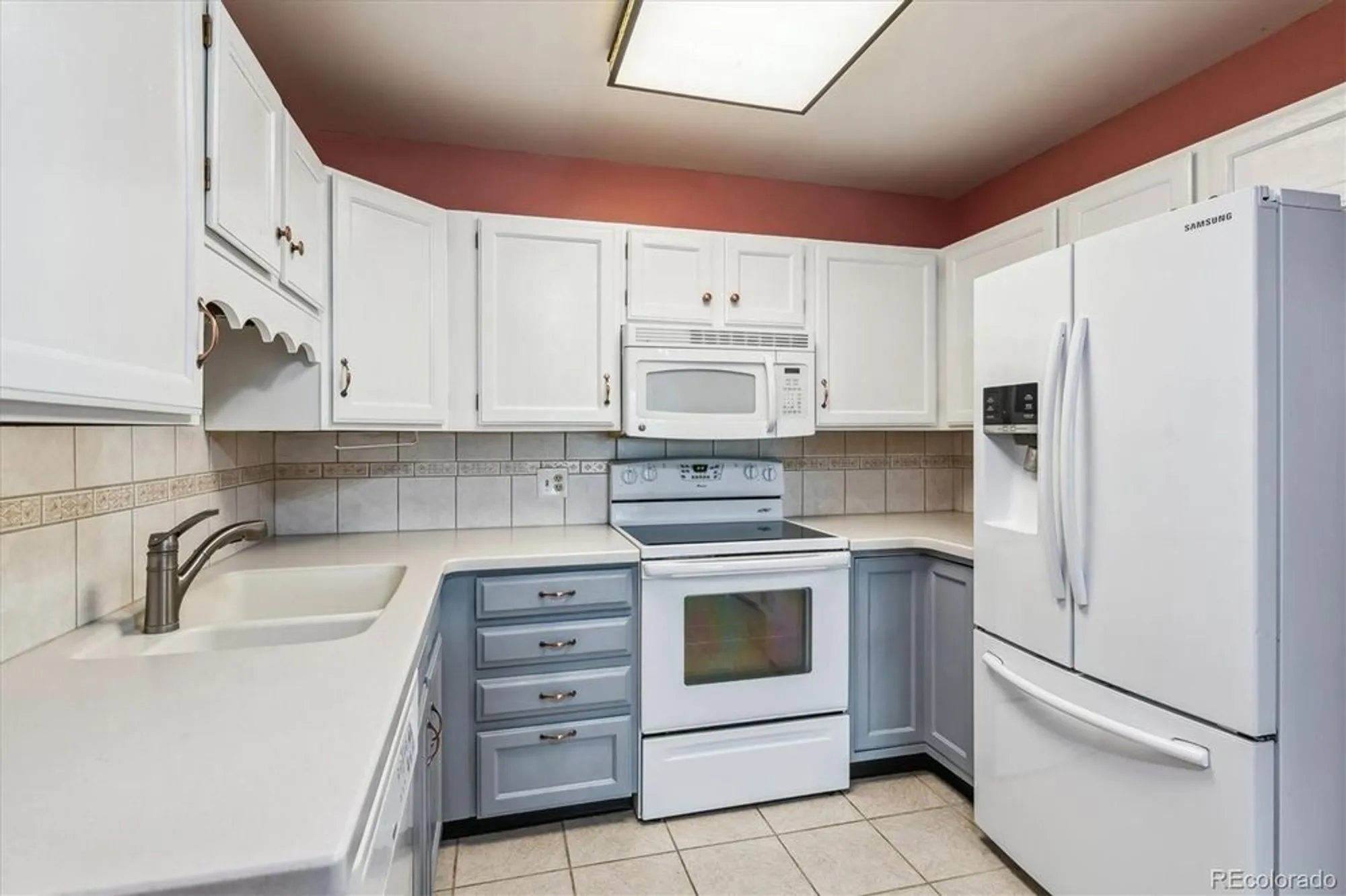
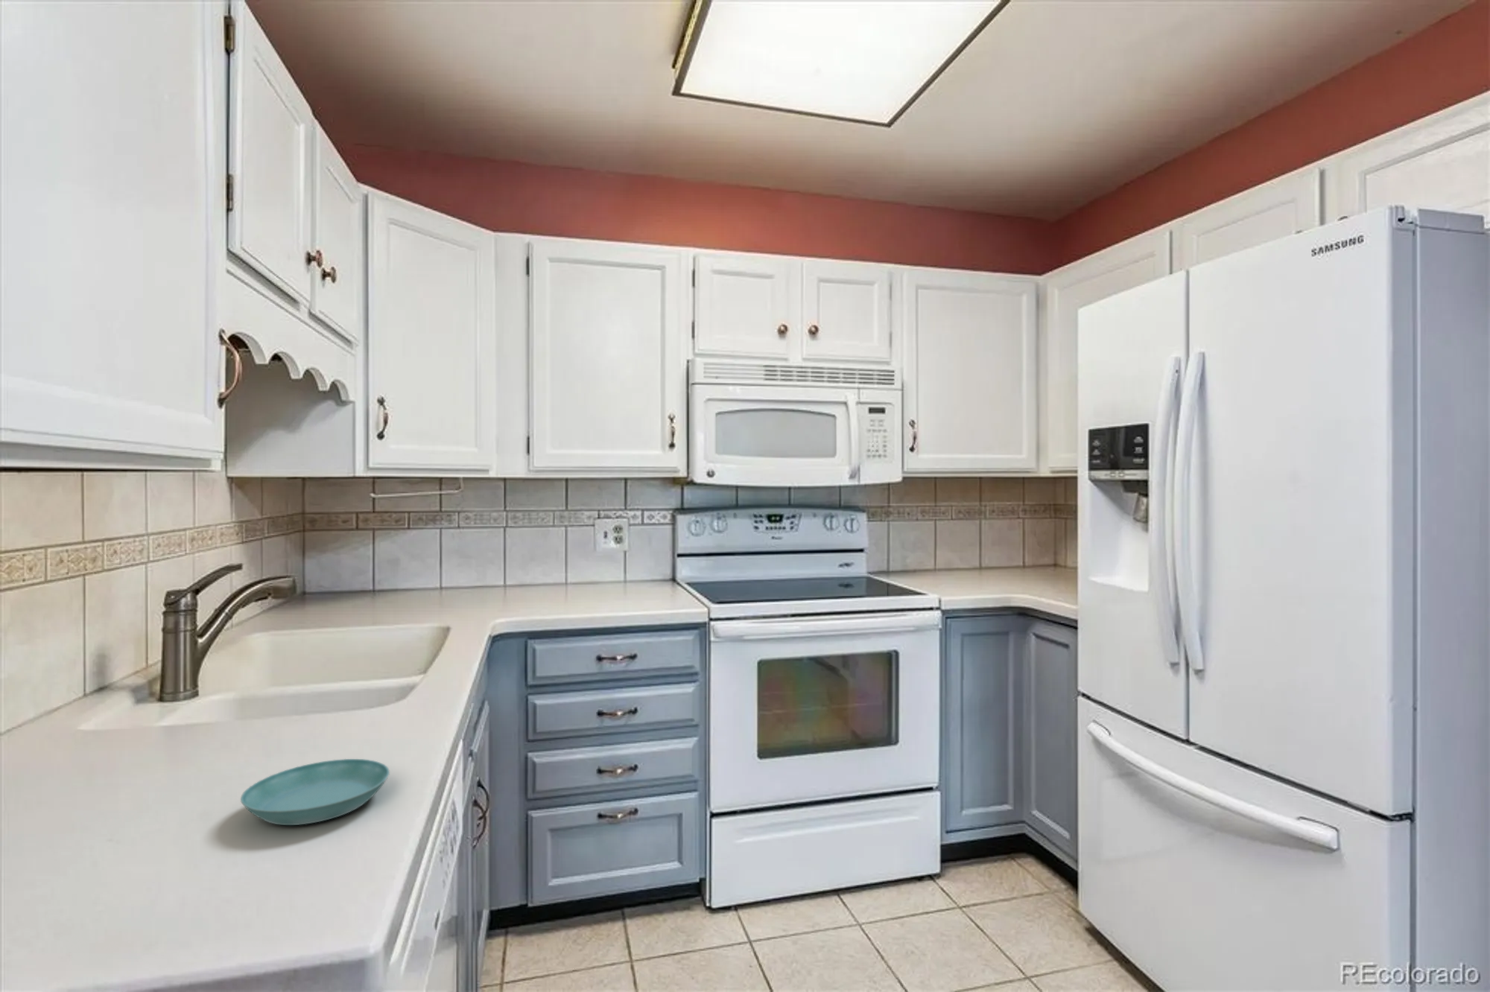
+ saucer (318, 793)
